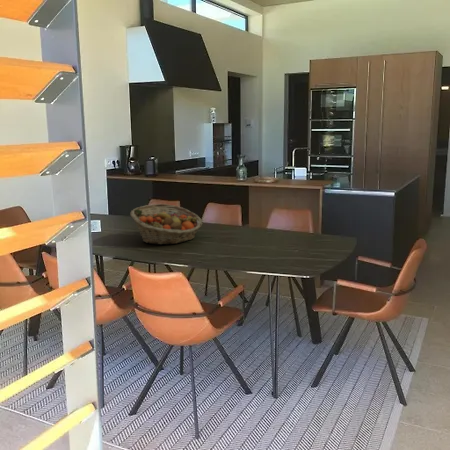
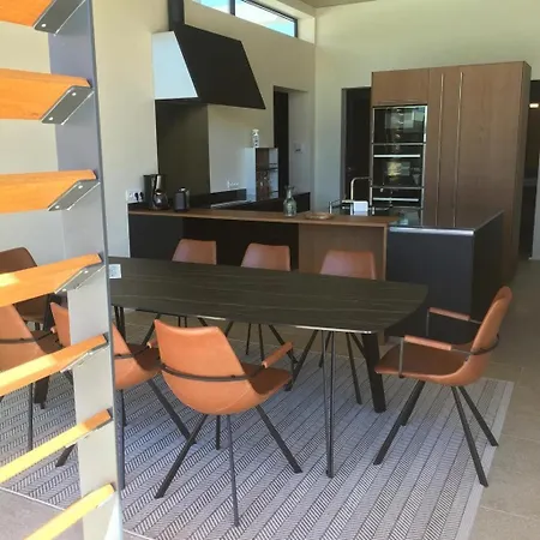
- fruit basket (167, 223)
